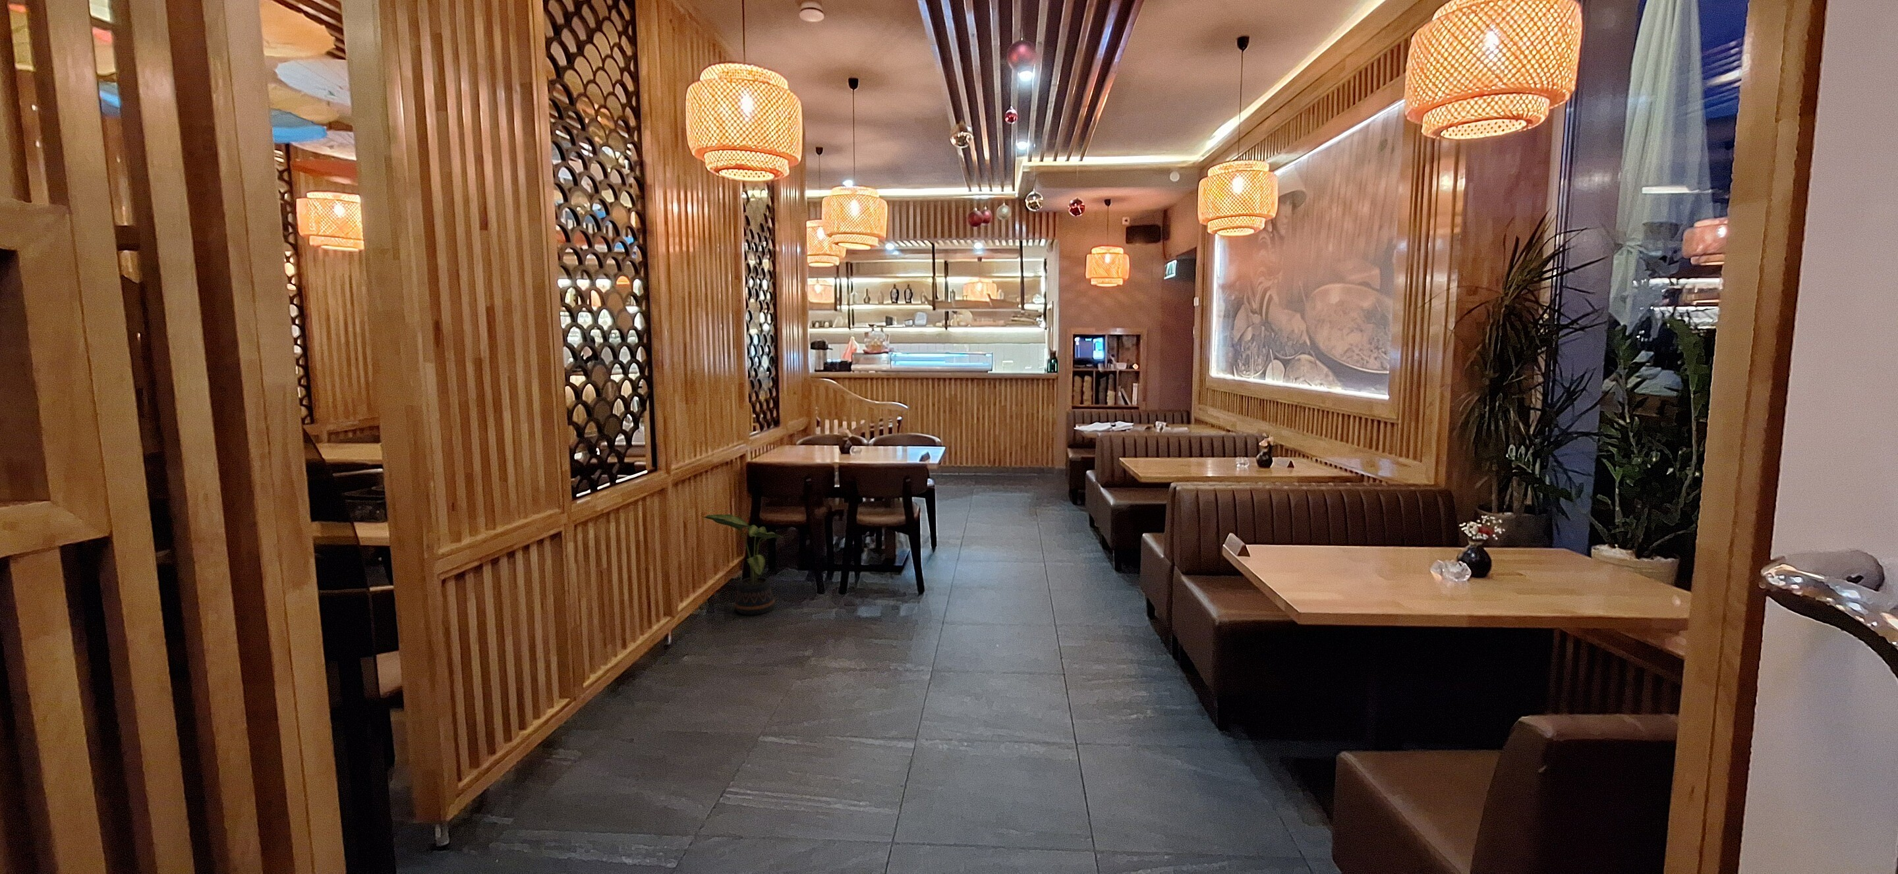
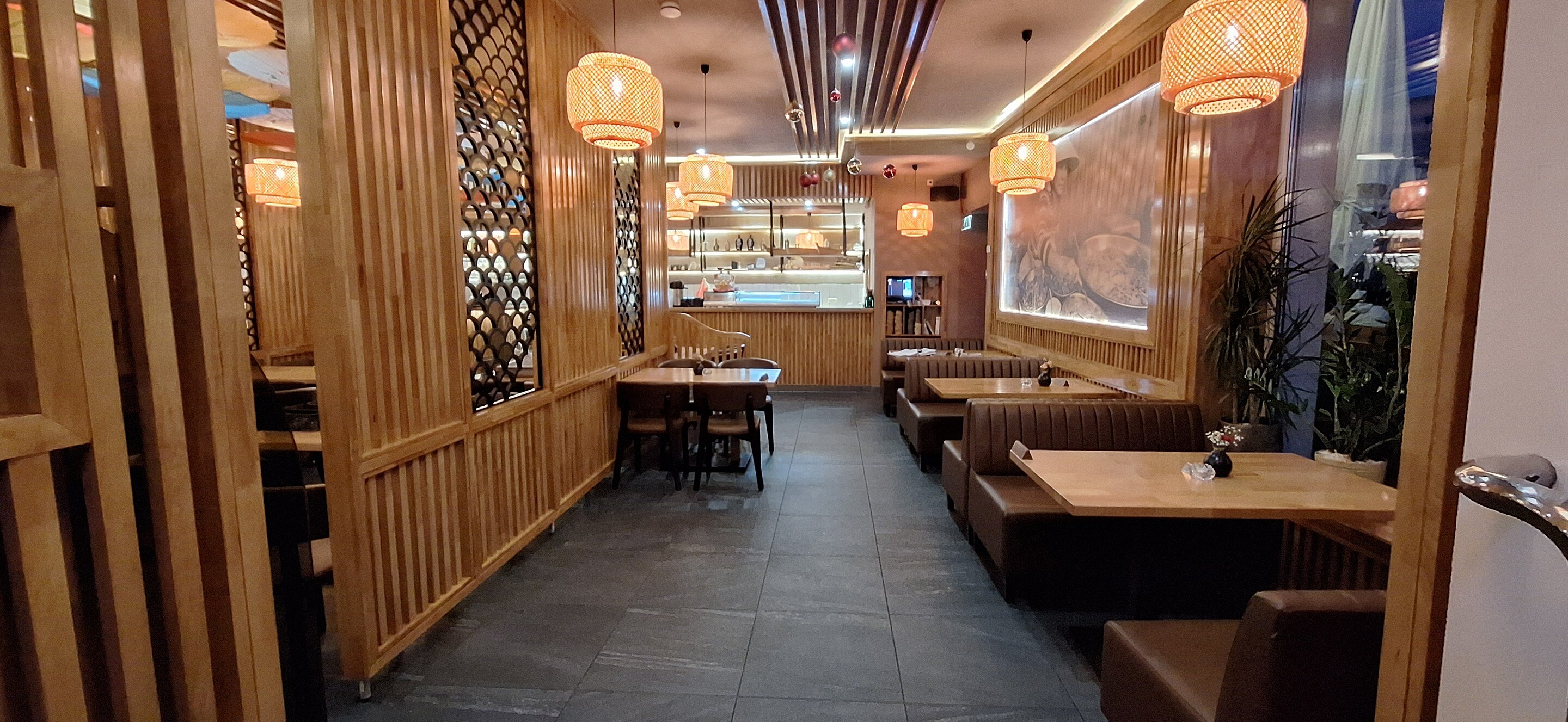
- potted plant (753, 558)
